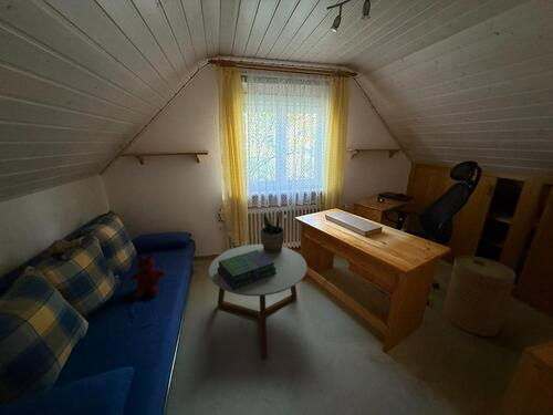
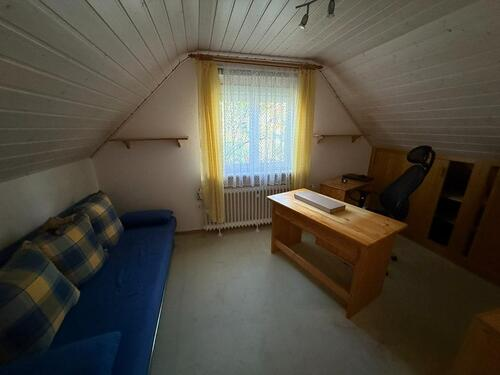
- stack of books (247, 267)
- coffee table (260, 290)
- teddy bear (146, 274)
- basket (476, 293)
- potted plant (272, 228)
